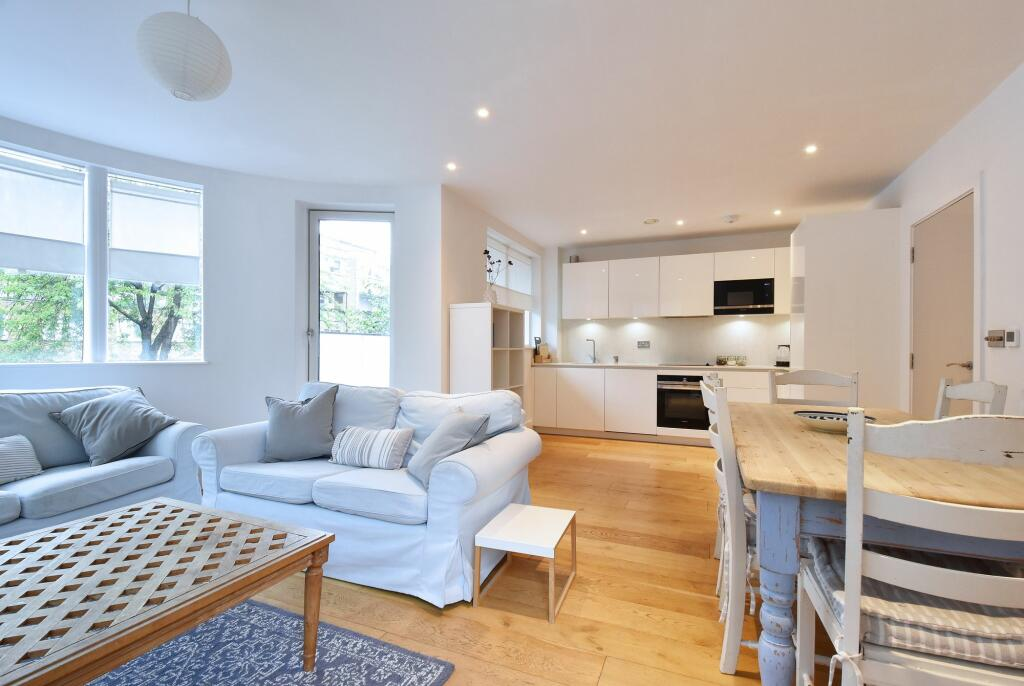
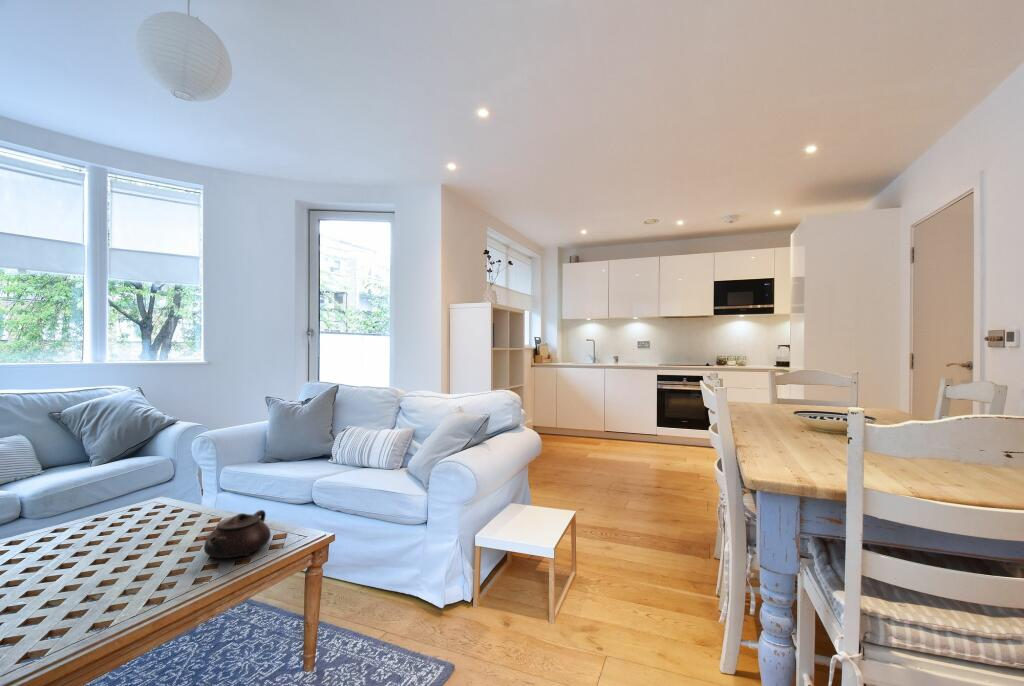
+ teapot (240, 531)
